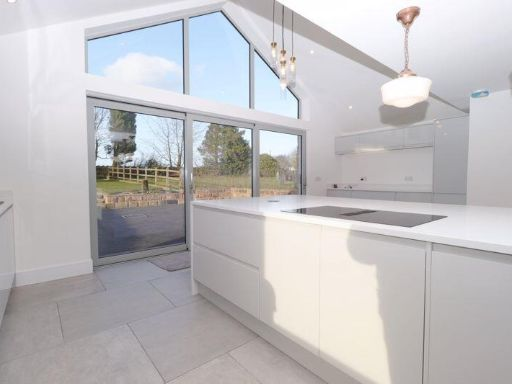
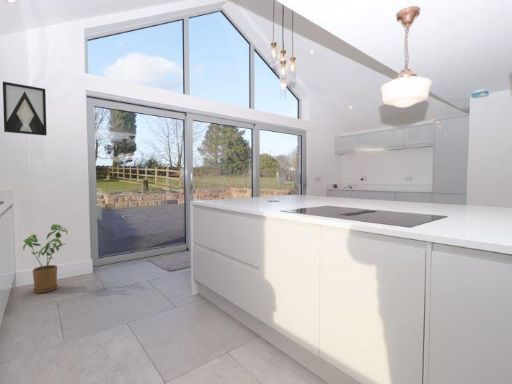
+ house plant (47, 257)
+ wall art (25, 109)
